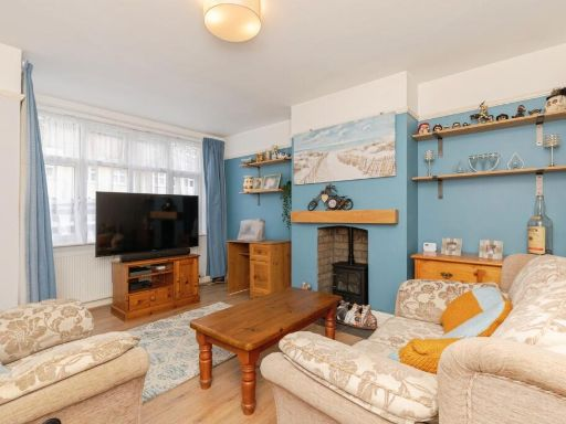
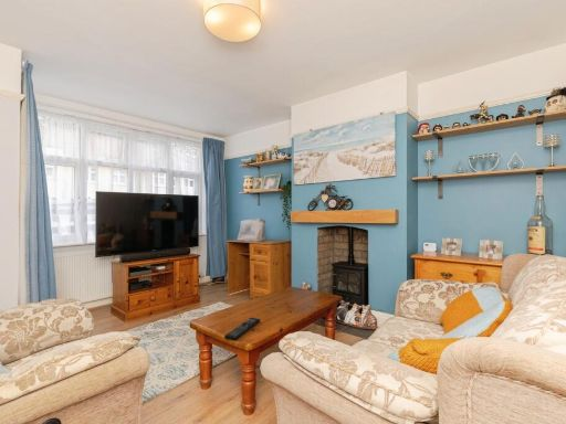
+ remote control (243, 327)
